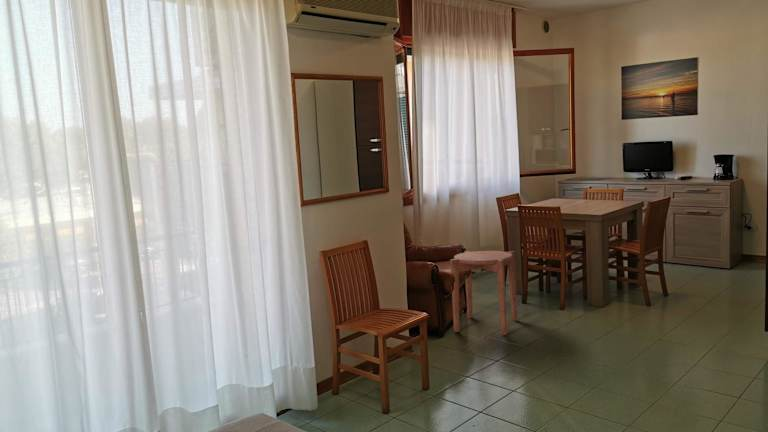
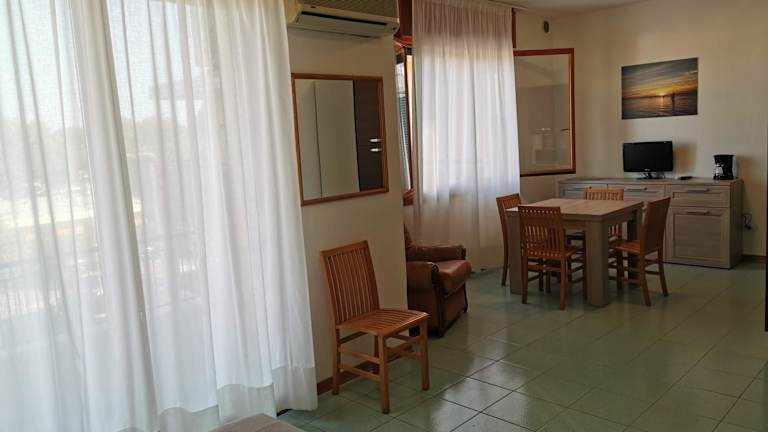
- side table (471, 290)
